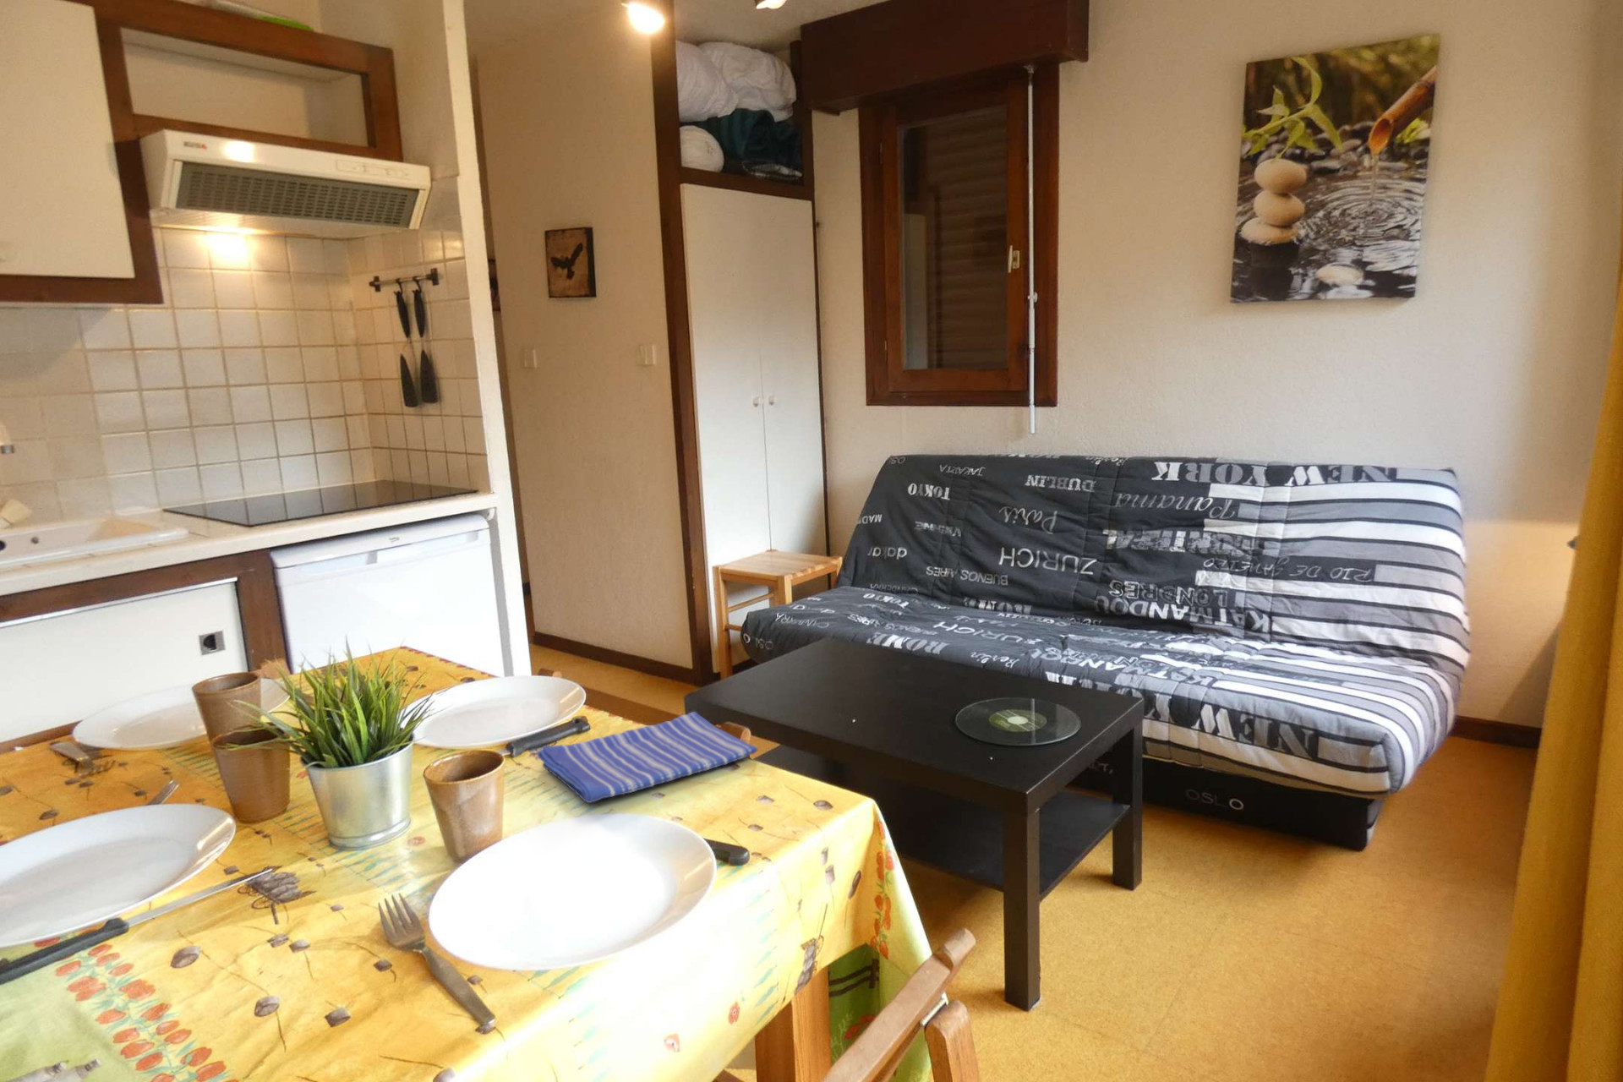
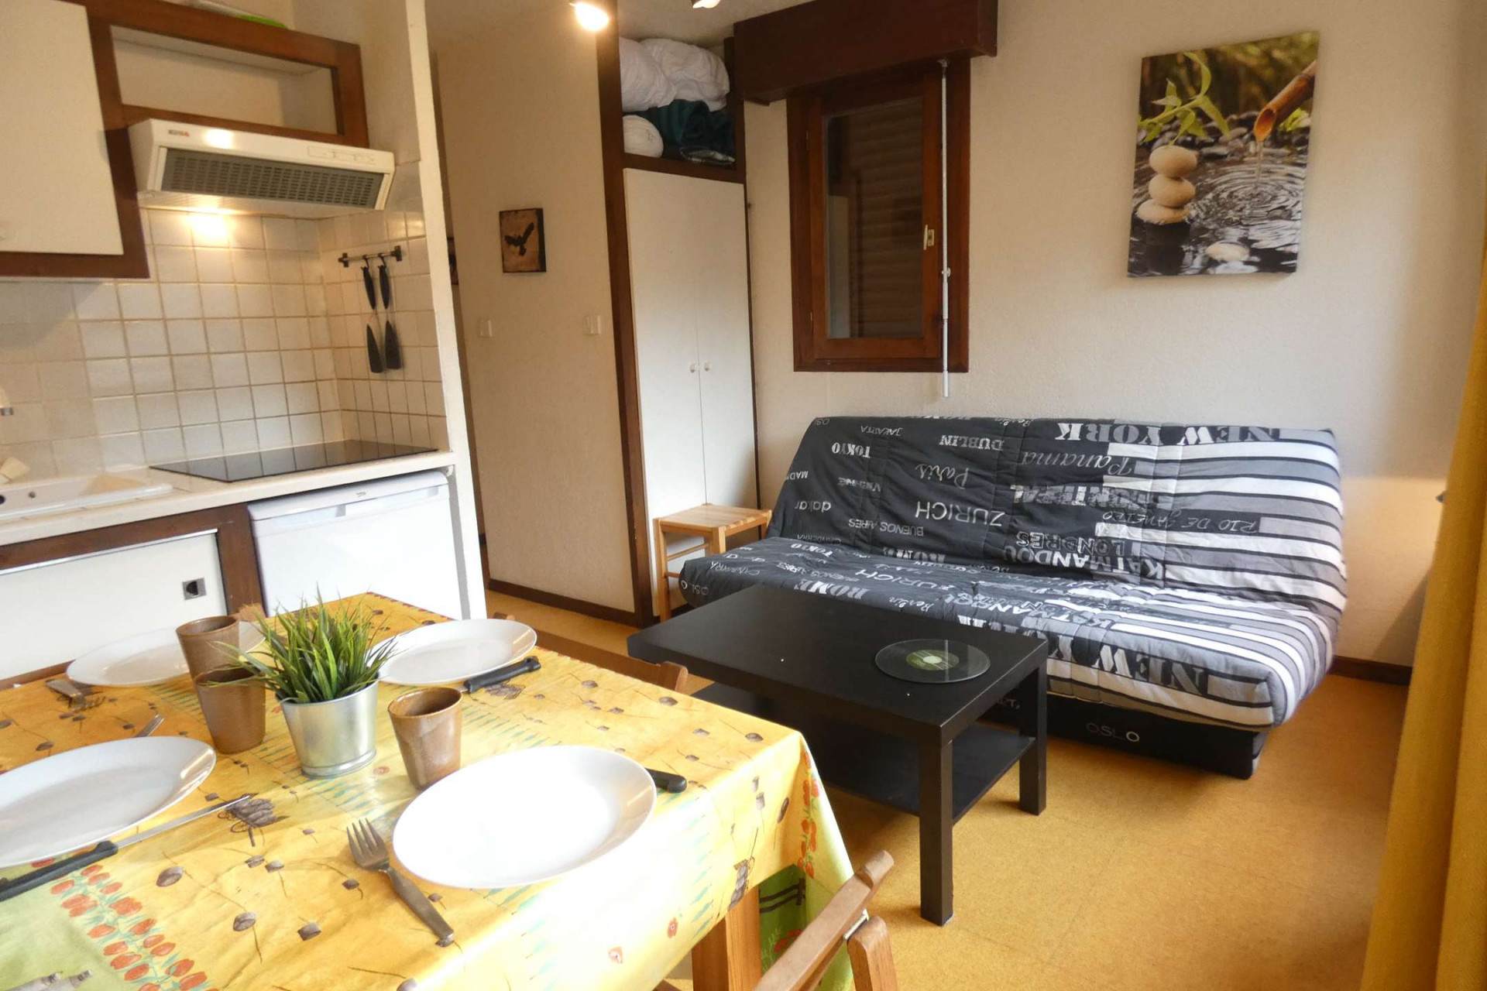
- dish towel (646, 751)
